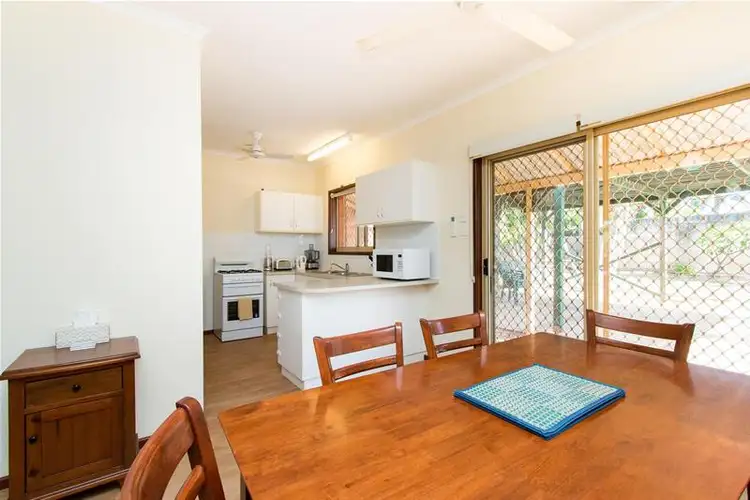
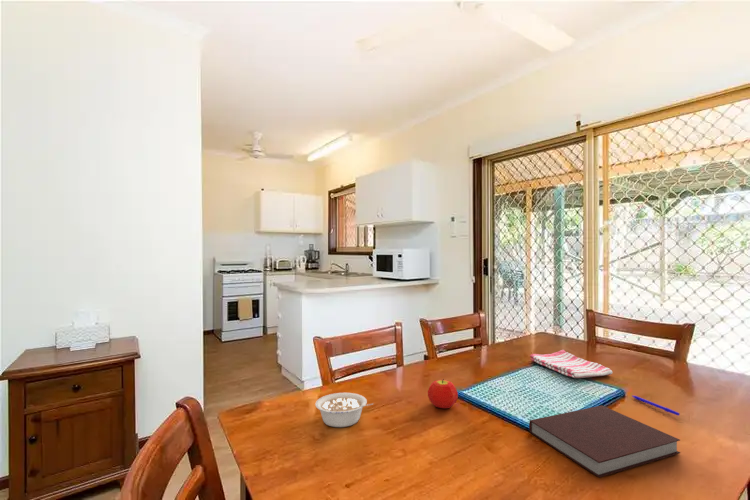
+ dish towel (568, 363)
+ pen (653, 404)
+ notebook (600, 435)
+ fruit (442, 392)
+ legume (343, 408)
